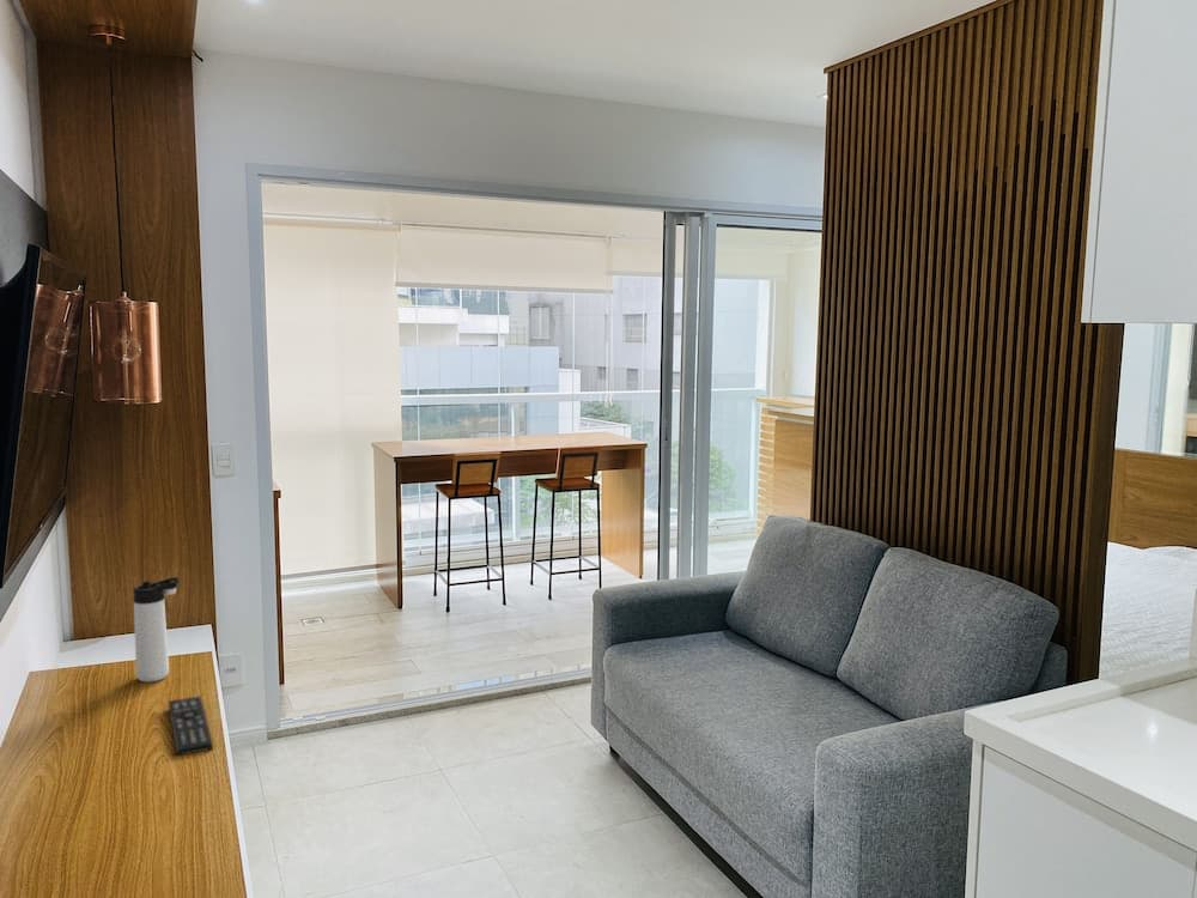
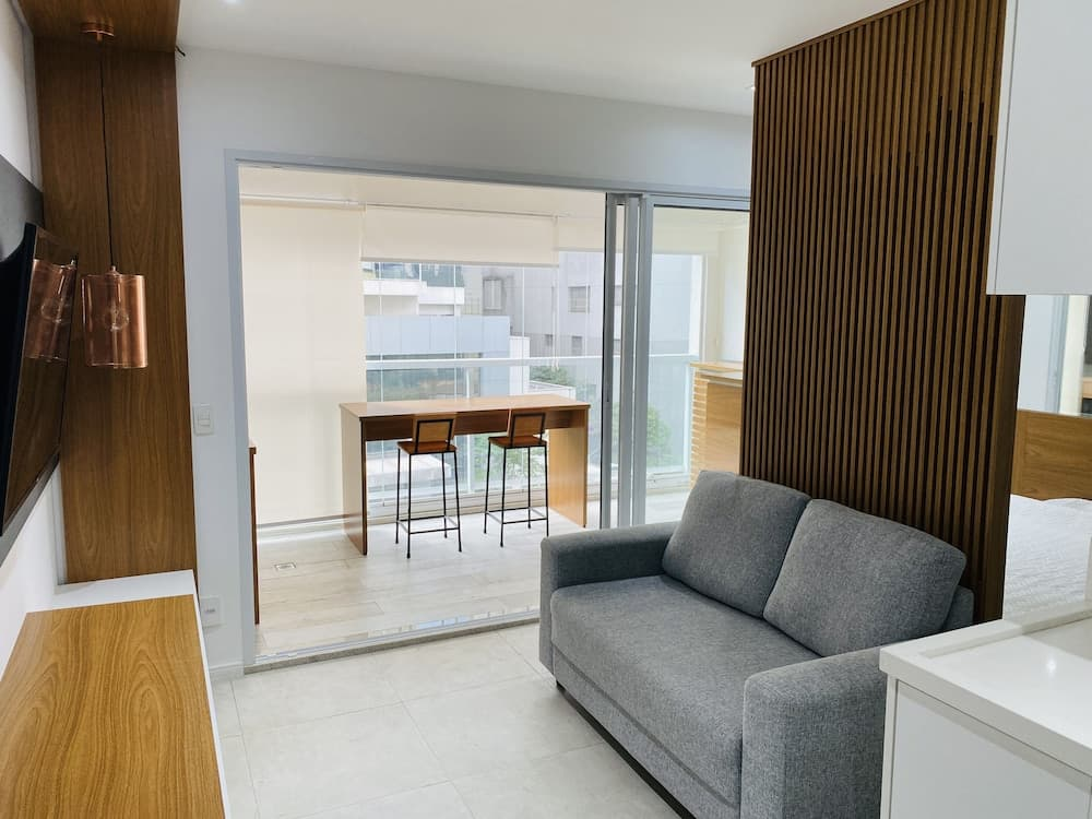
- remote control (189, 722)
- thermos bottle (158, 629)
